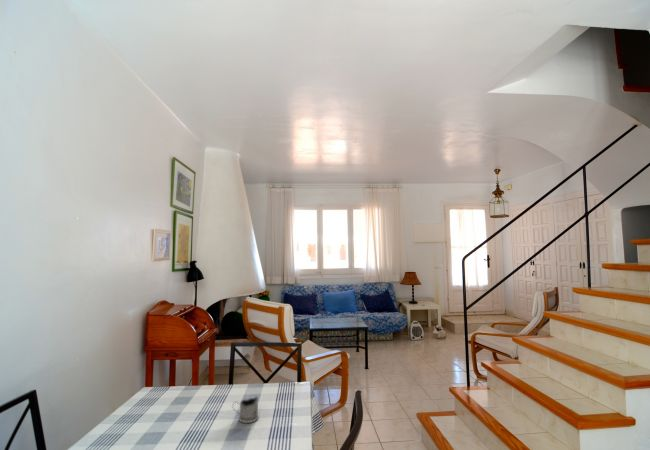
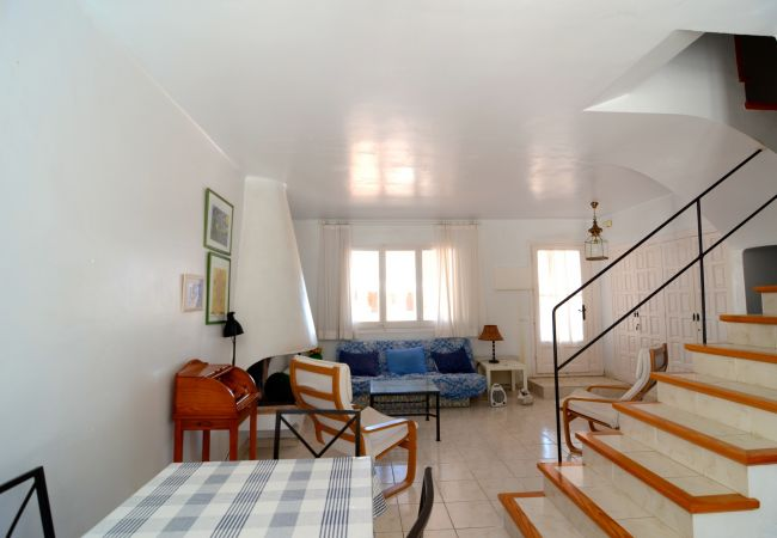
- tea glass holder (245, 408)
